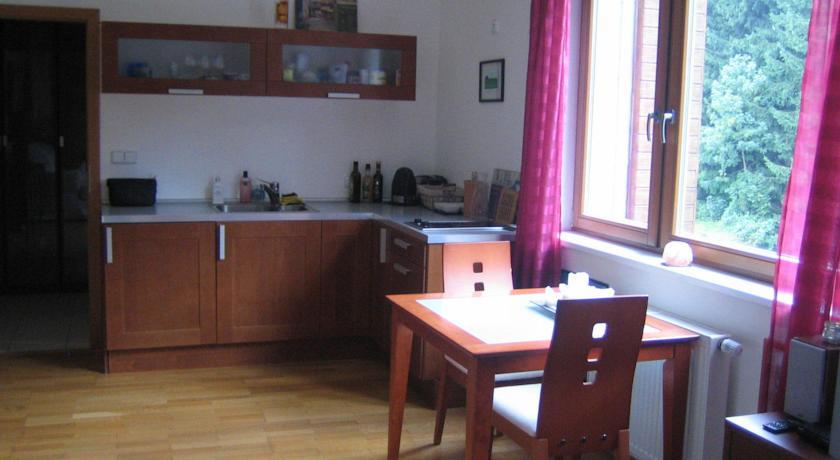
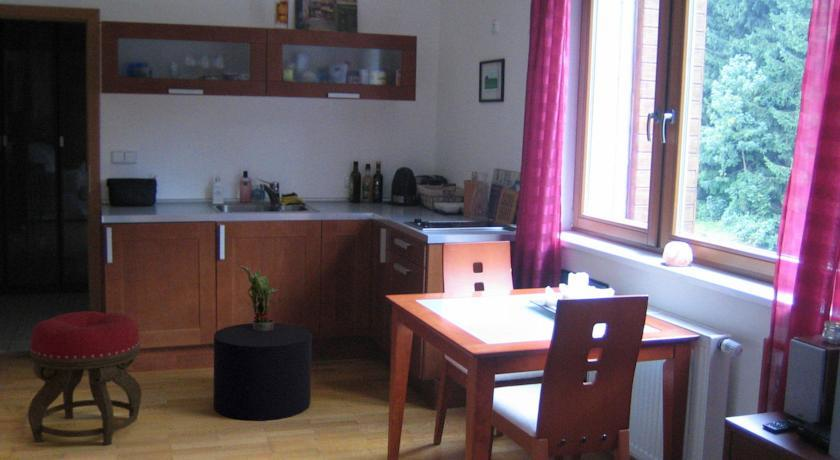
+ stool (88, 374)
+ potted plant (258, 296)
+ stool (262, 369)
